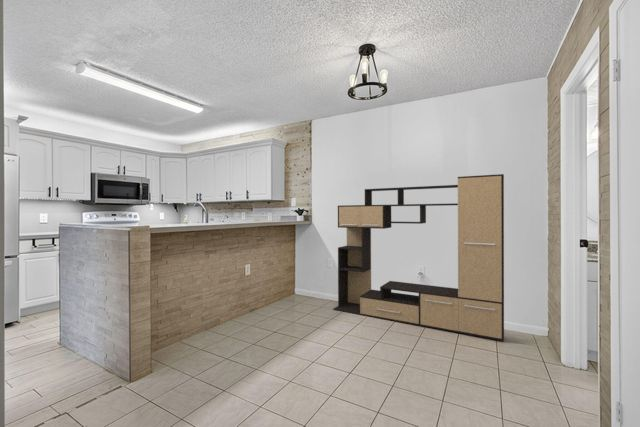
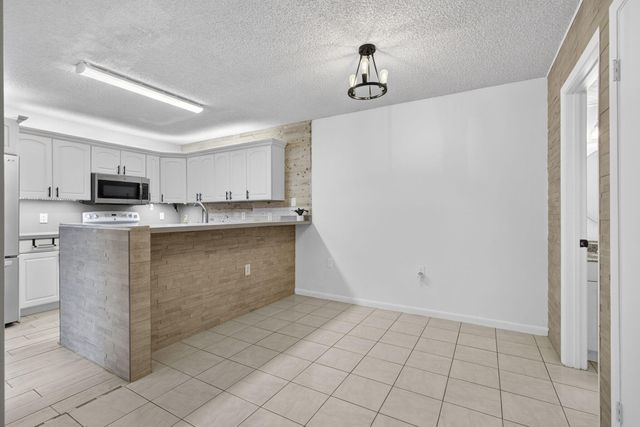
- media console (410, 223)
